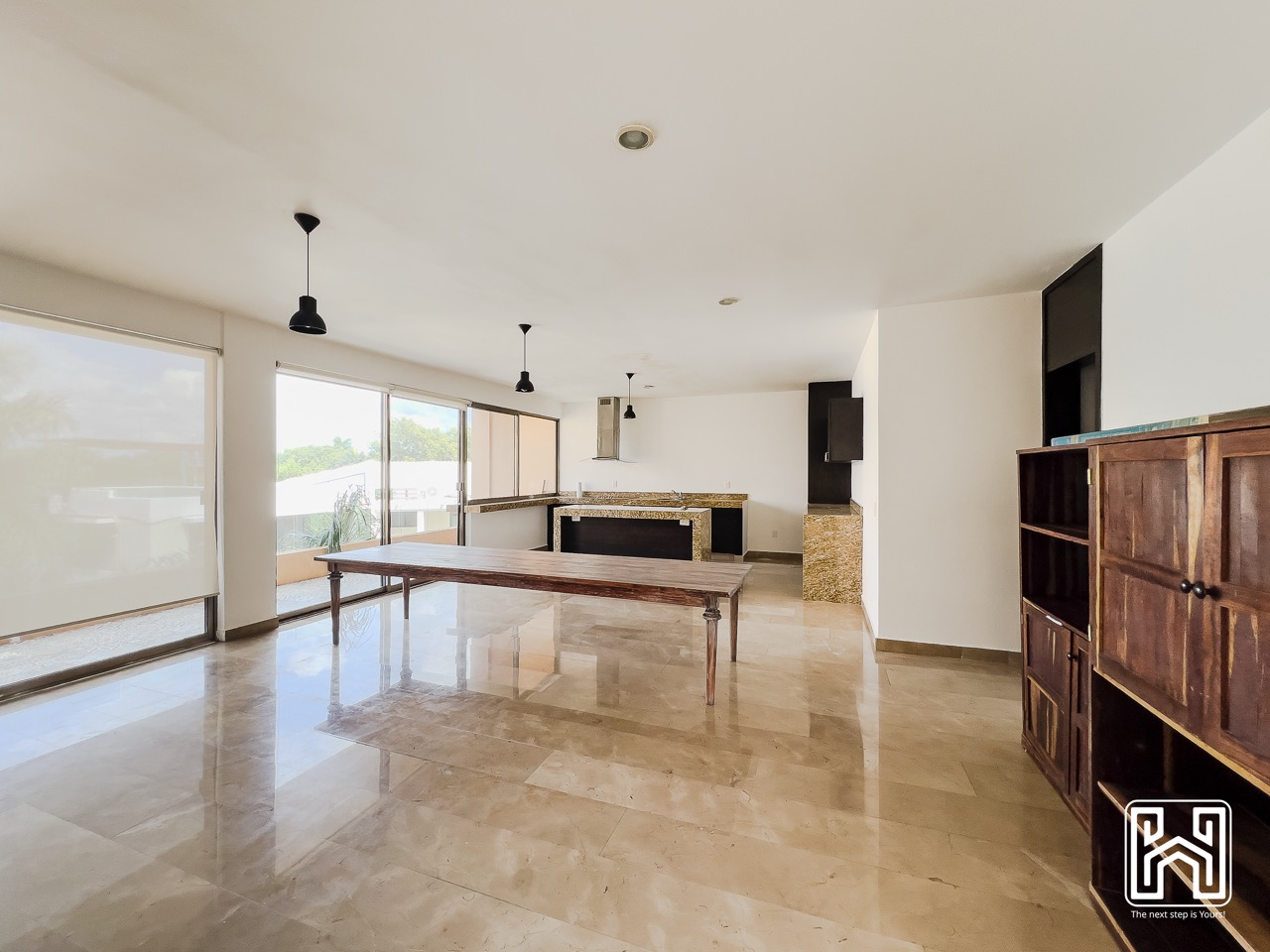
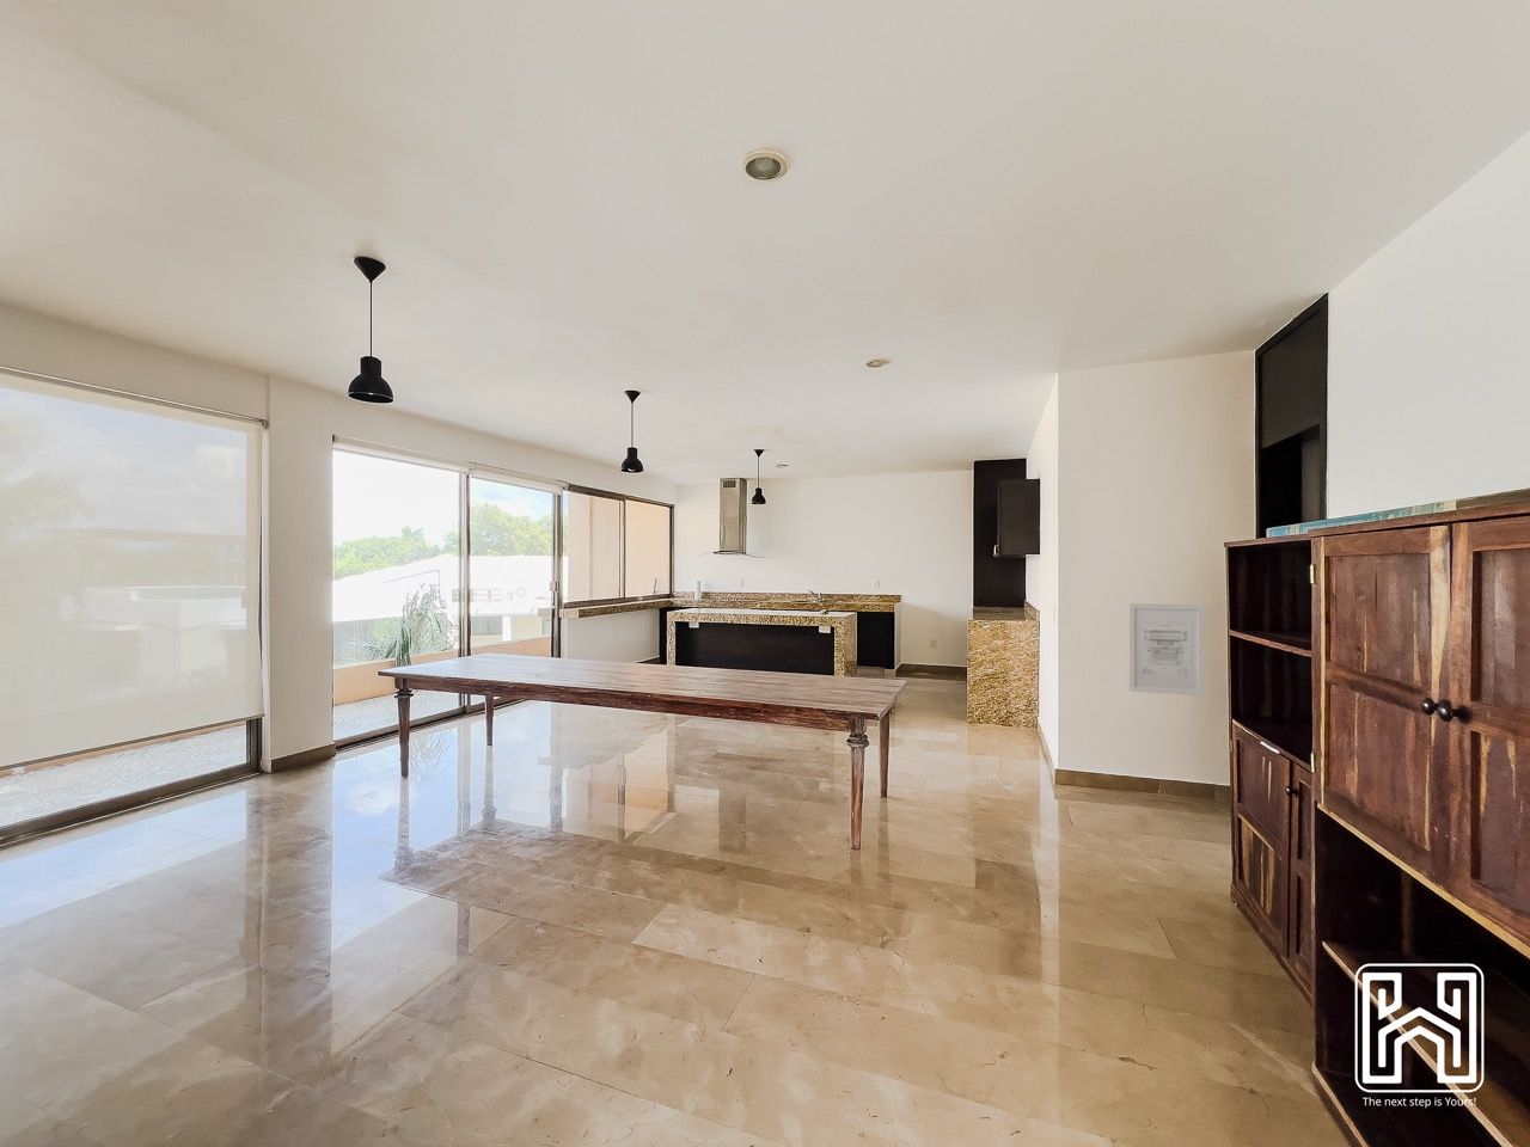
+ wall art (1165, 648)
